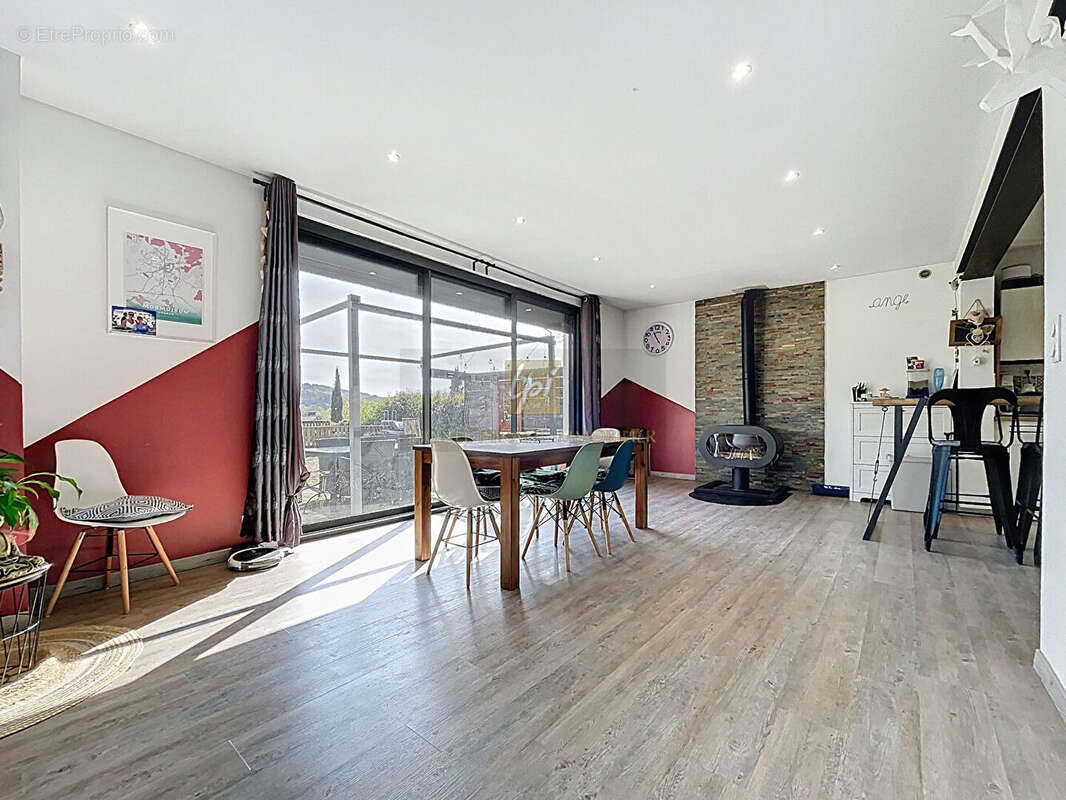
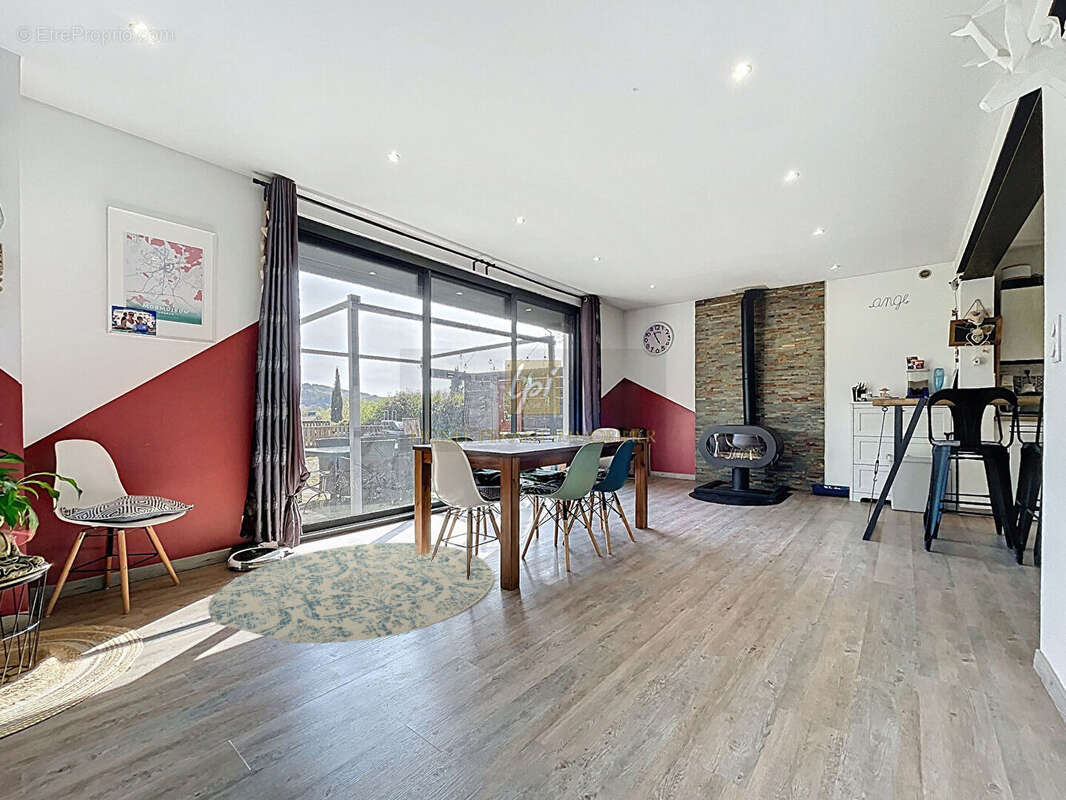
+ rug (362, 581)
